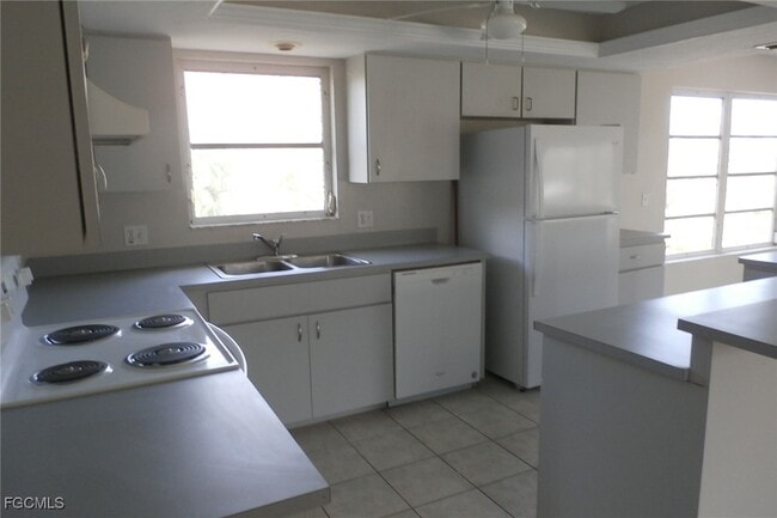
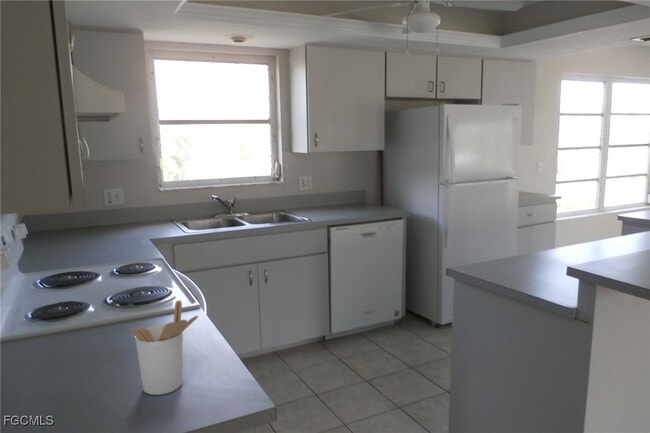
+ utensil holder (167, 349)
